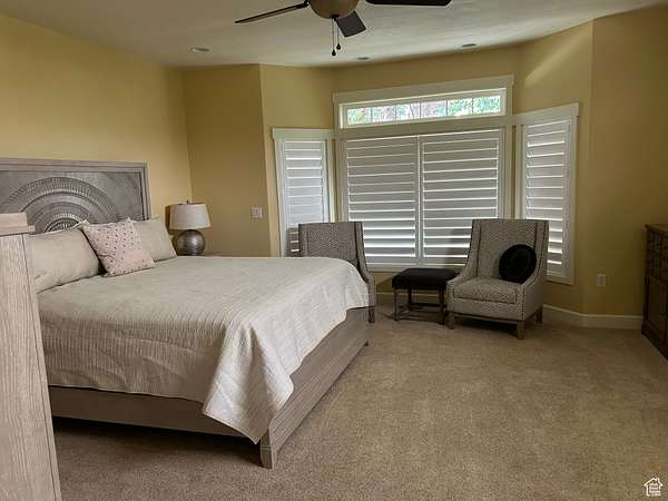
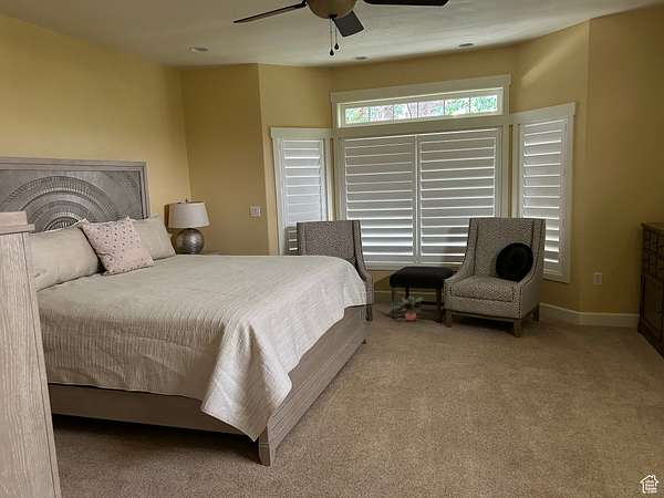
+ potted plant (405, 303)
